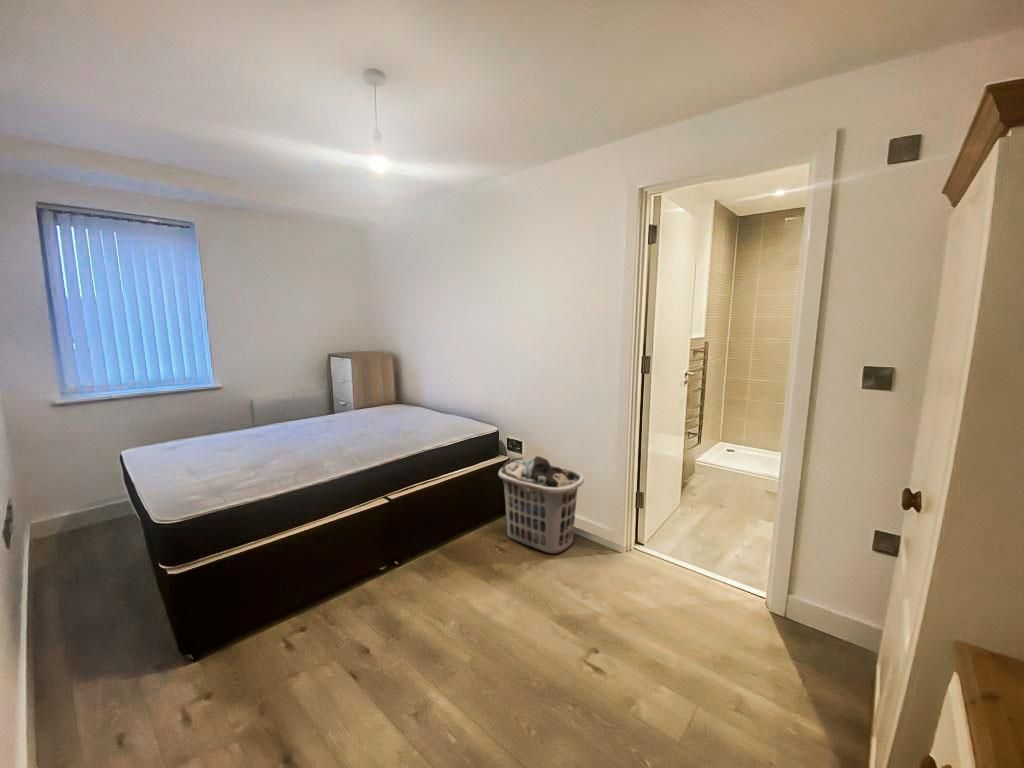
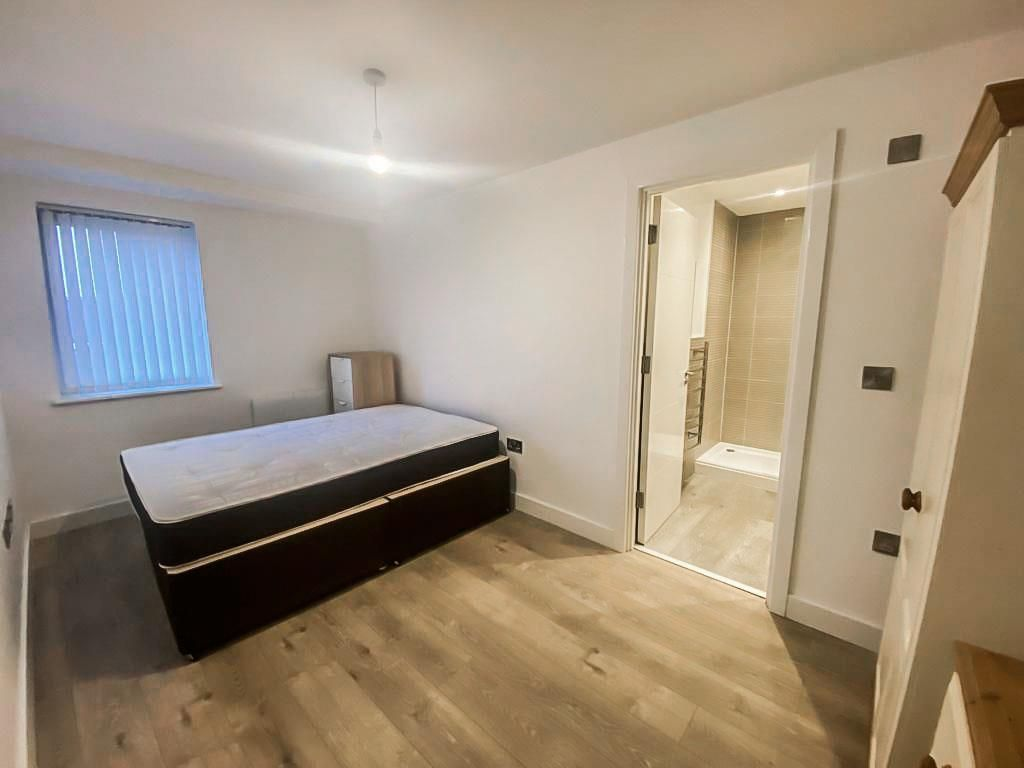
- clothes hamper (540, 499)
